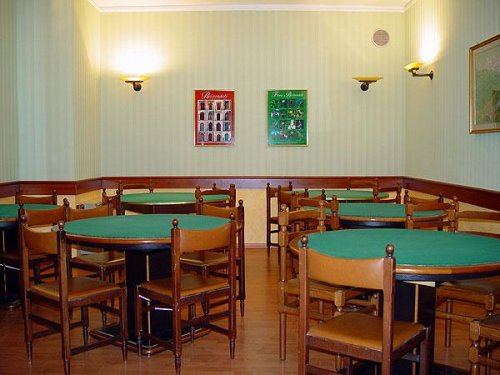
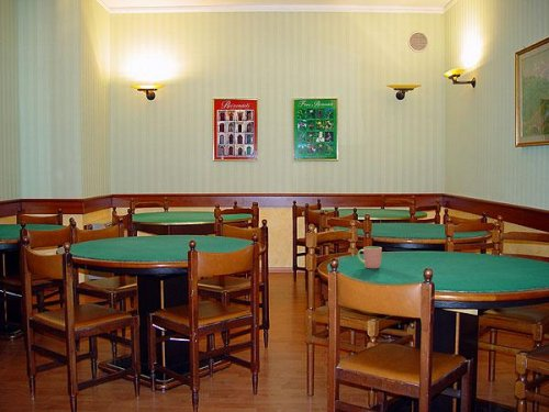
+ cup (369, 257)
